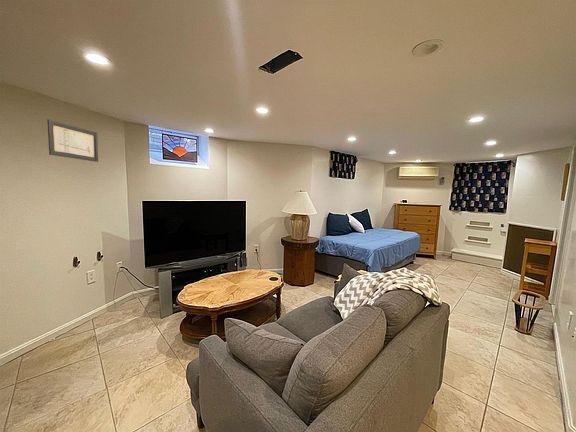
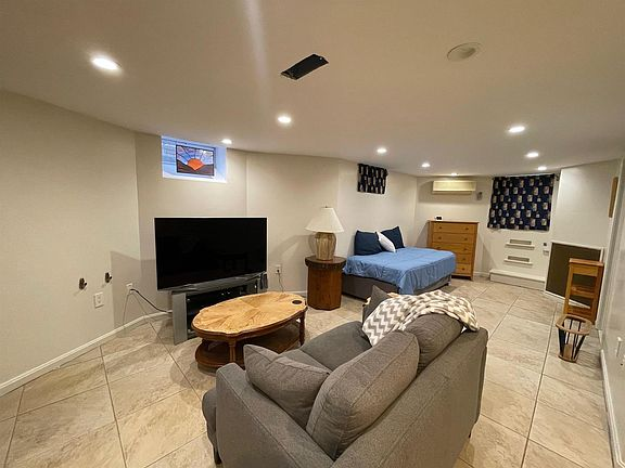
- wall art (75, 142)
